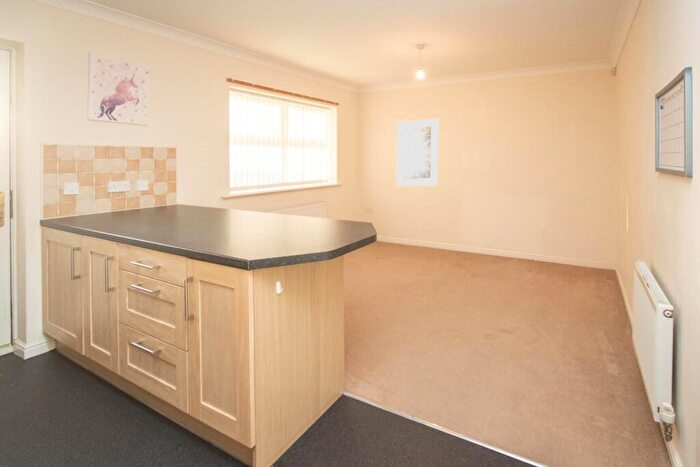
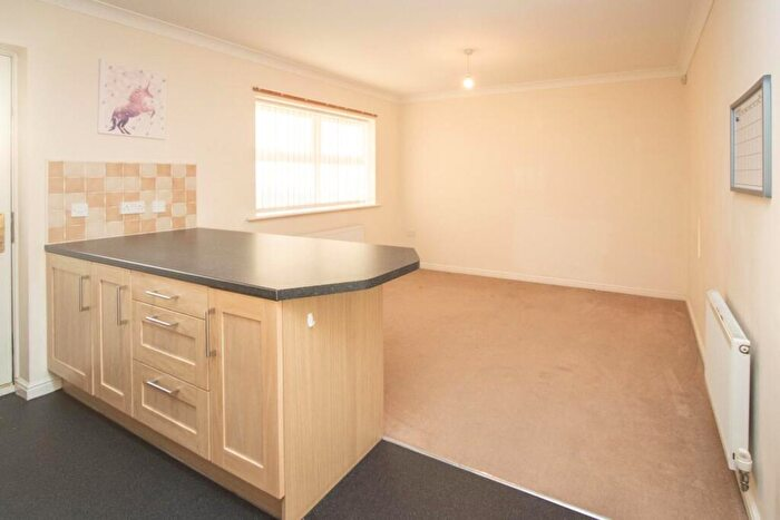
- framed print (416, 153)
